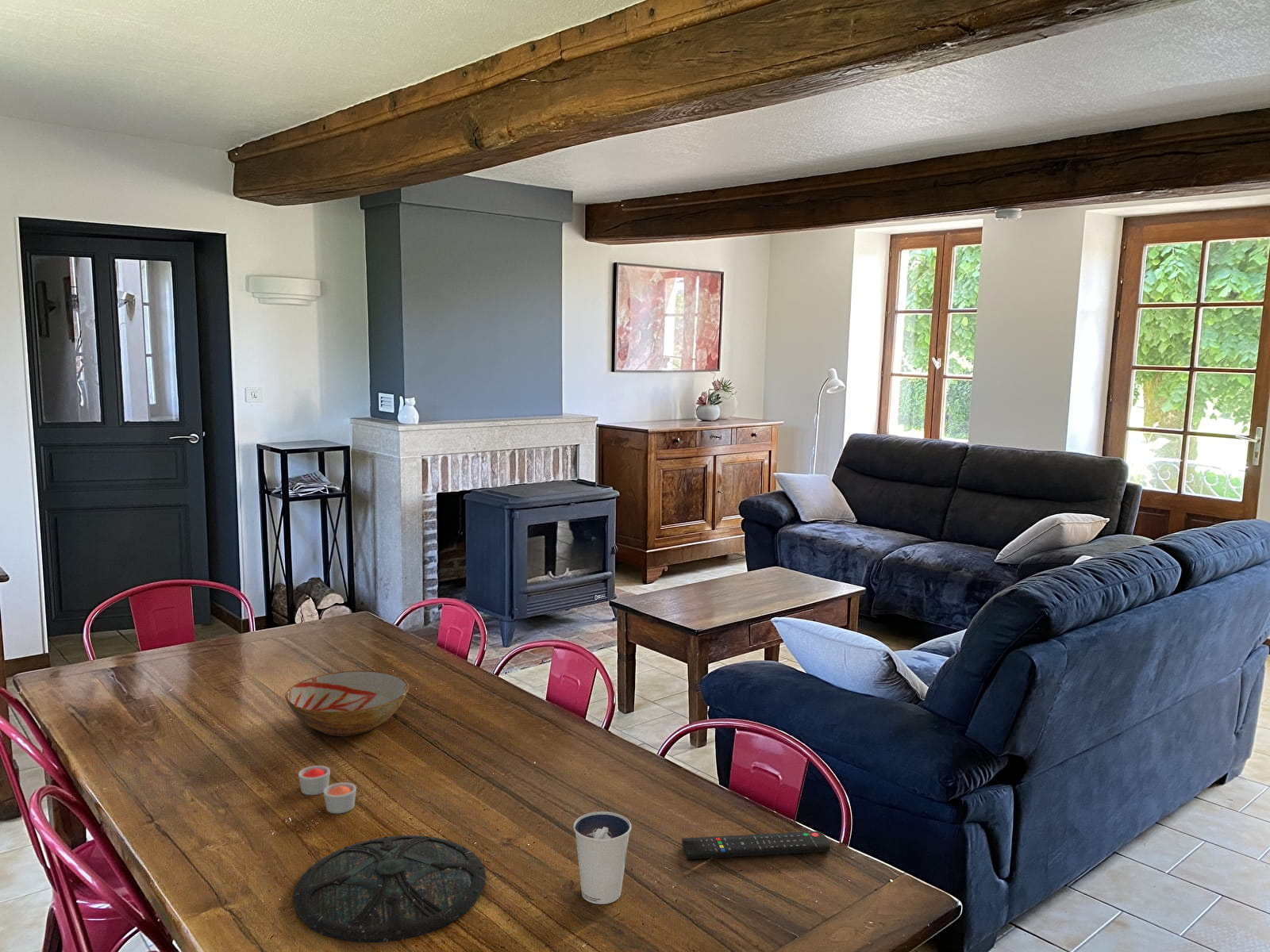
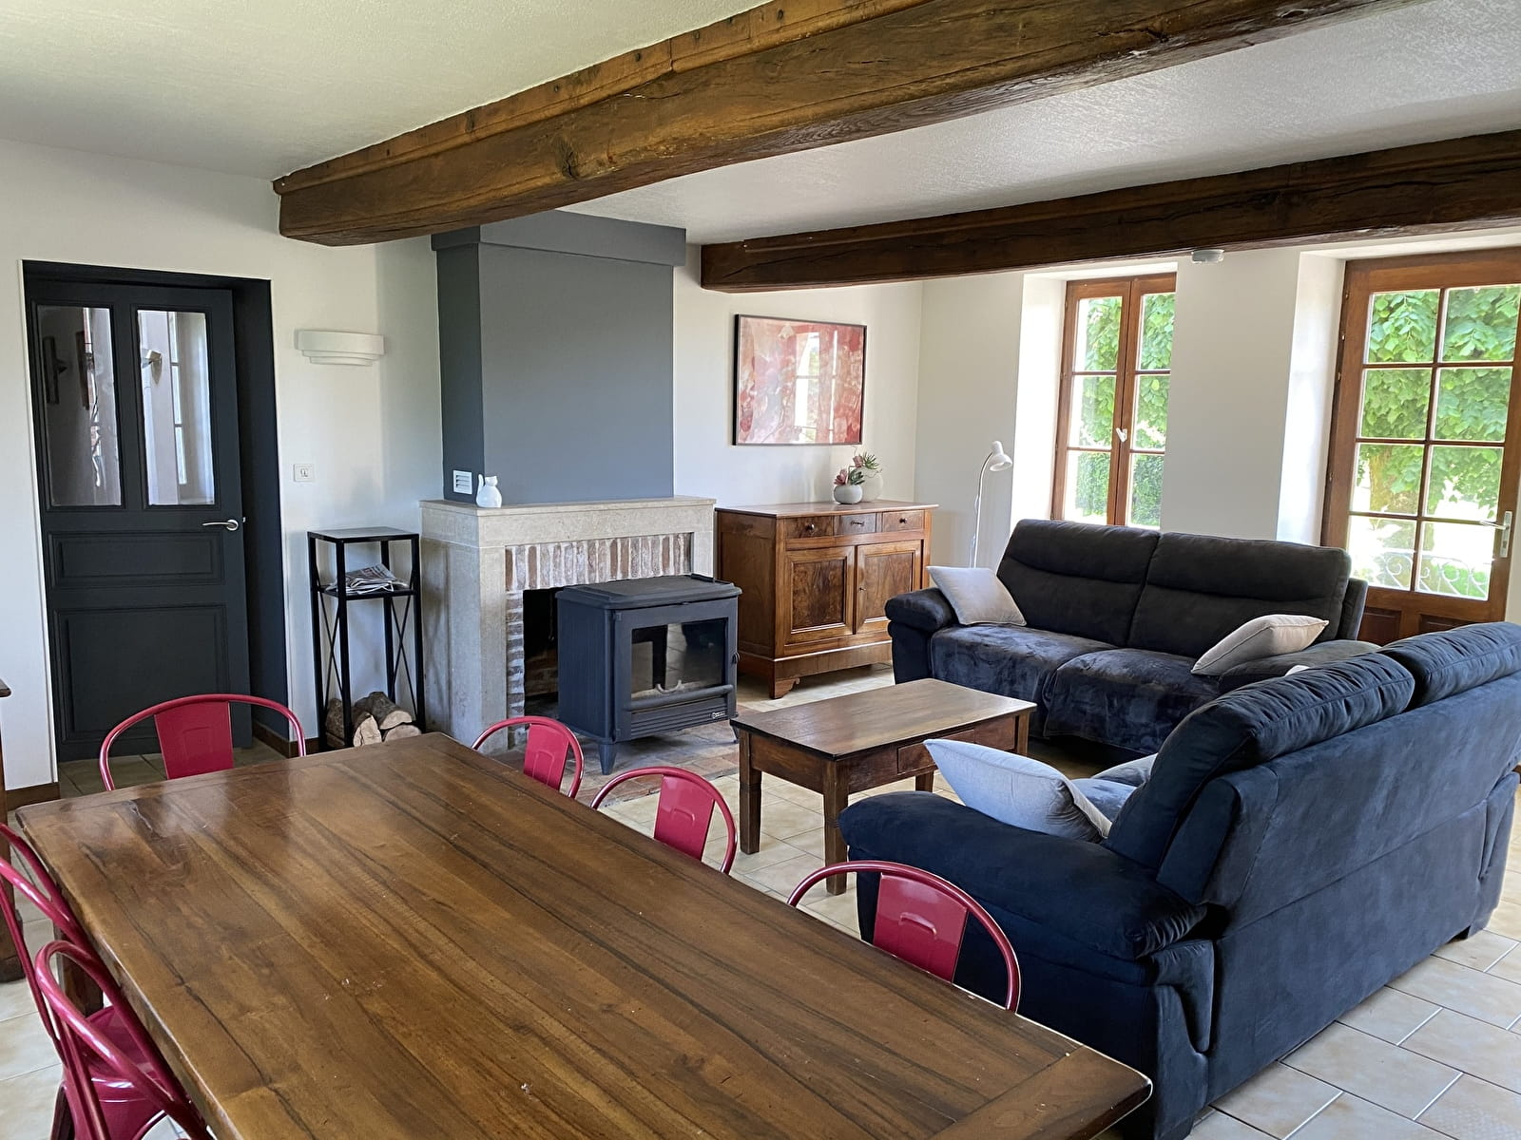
- remote control (756, 846)
- plate (391, 874)
- candle (327, 787)
- bowl (348, 708)
- dixie cup (602, 859)
